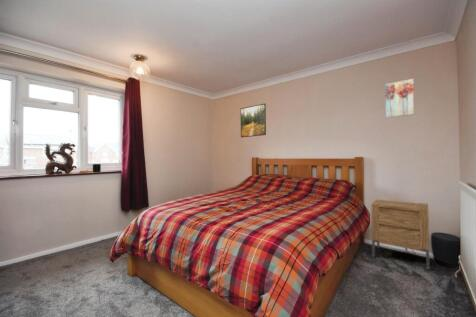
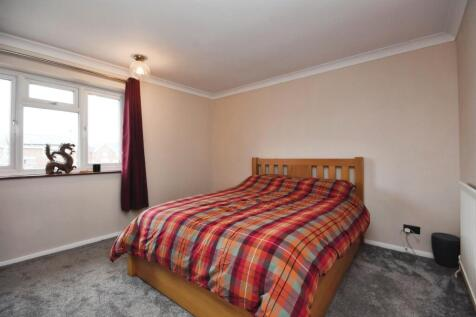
- wall art (399, 99)
- nightstand (399, 230)
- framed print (252, 121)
